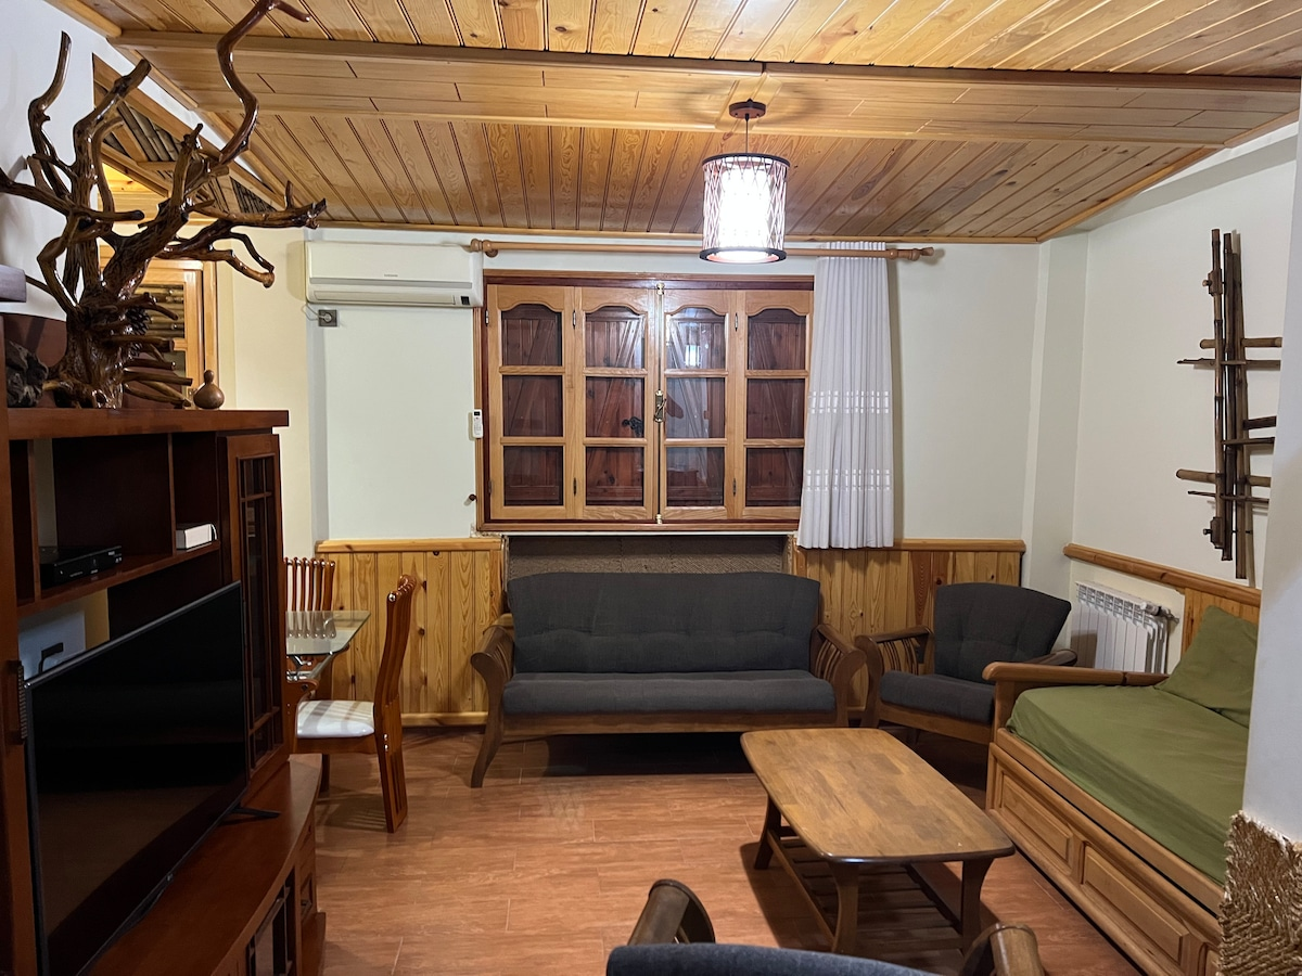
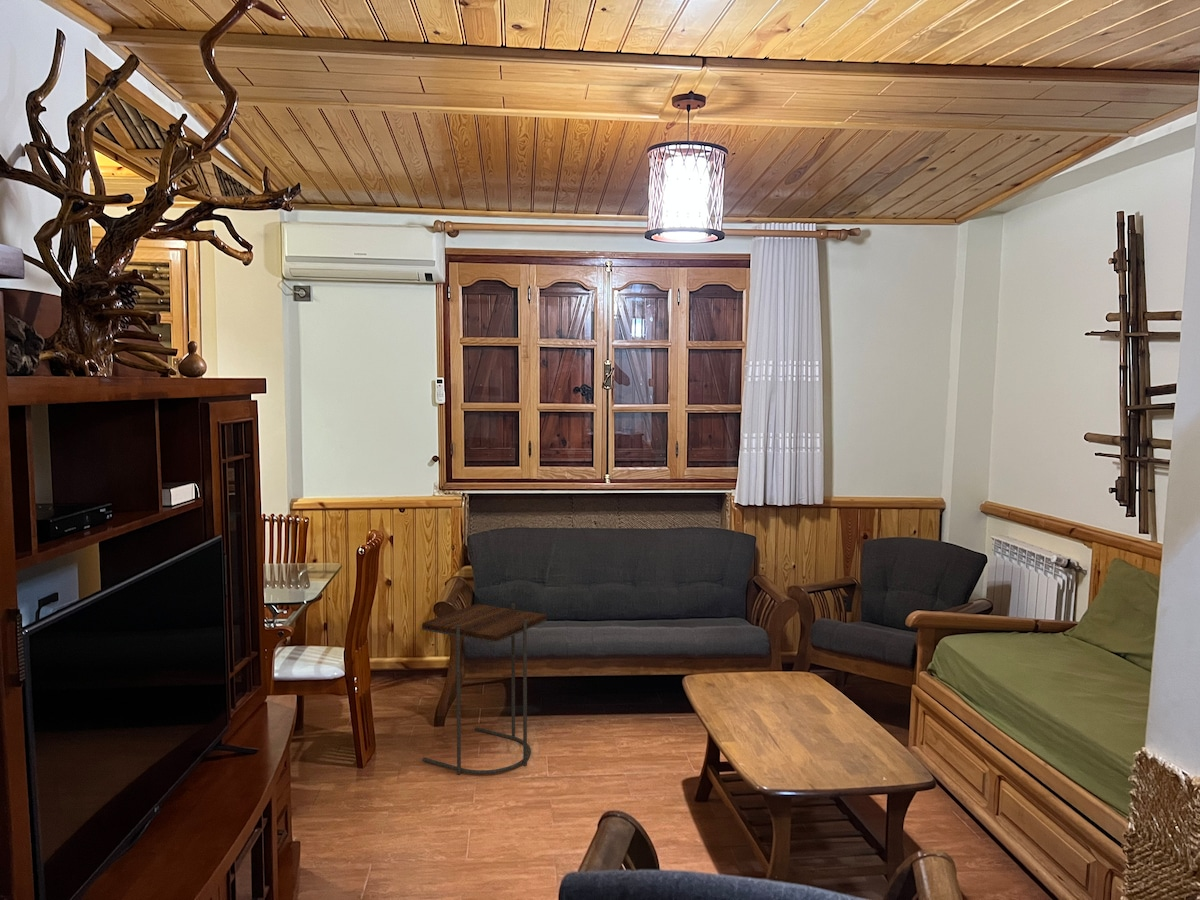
+ side table (512, 684)
